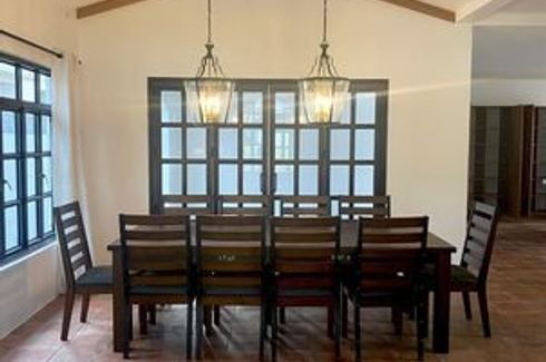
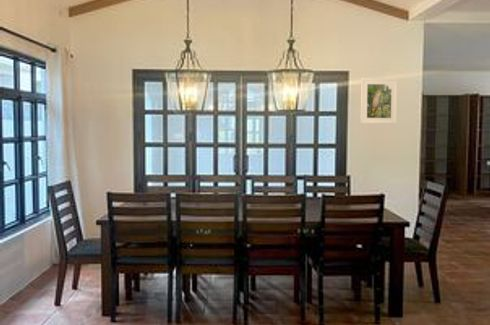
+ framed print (379, 101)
